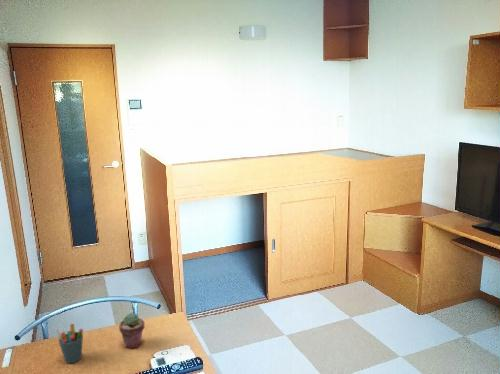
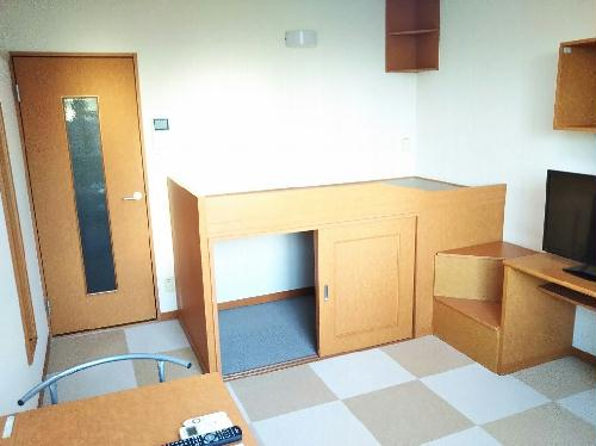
- potted succulent (132, 329)
- pen holder (71, 342)
